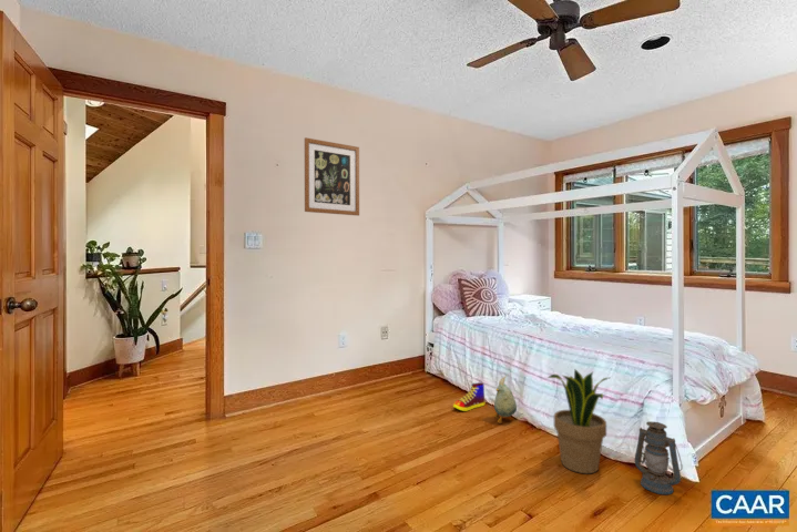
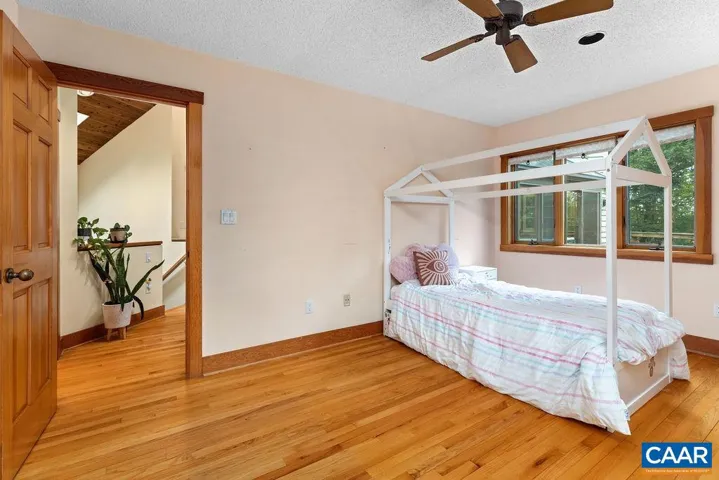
- plush toy (503, 398)
- wall art (333, 177)
- shoe (469, 396)
- potted plant (580, 418)
- lantern (657, 453)
